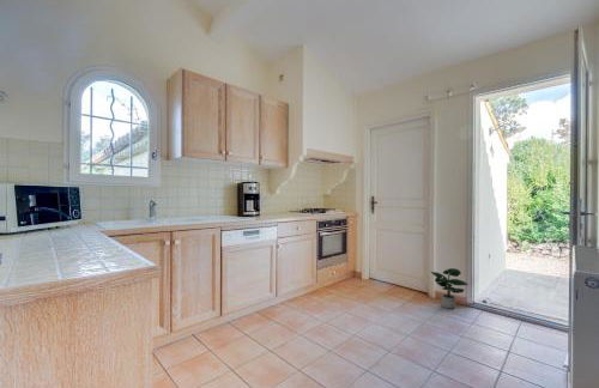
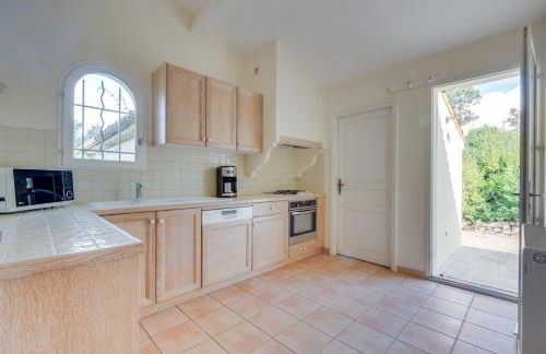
- potted plant (450, 289)
